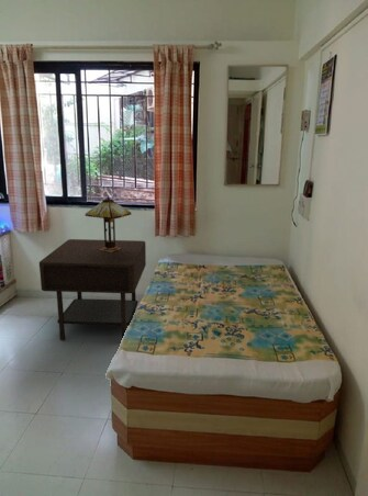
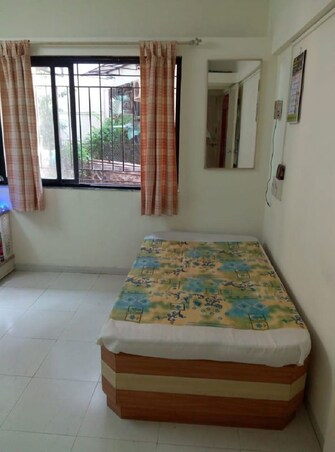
- side table (99, 289)
- table lamp (109, 223)
